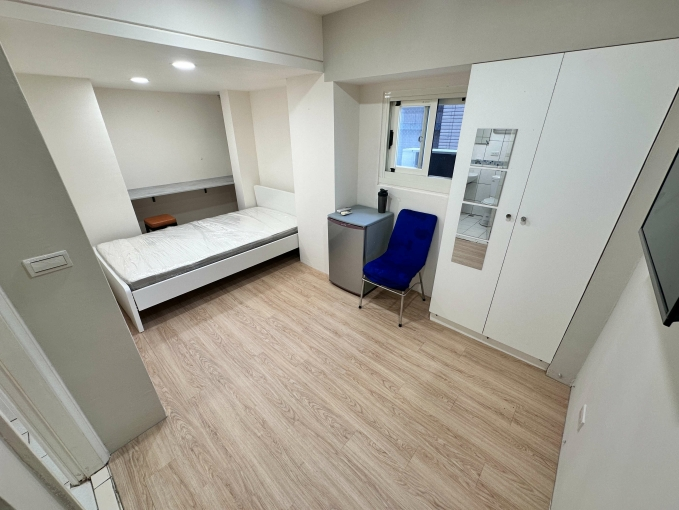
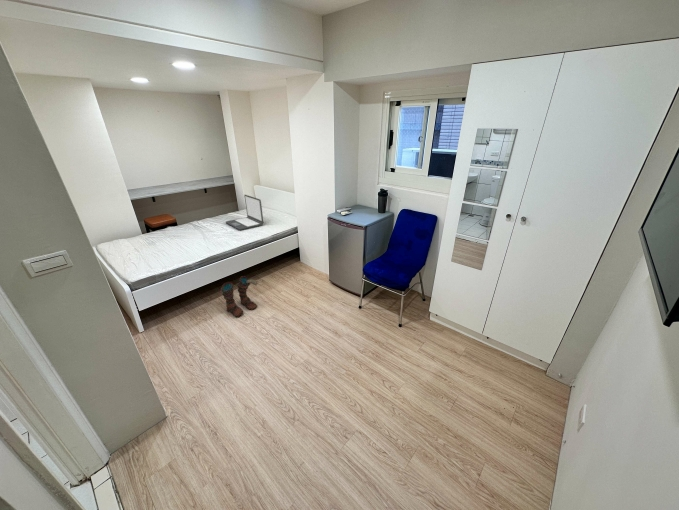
+ boots (242, 293)
+ laptop (246, 210)
